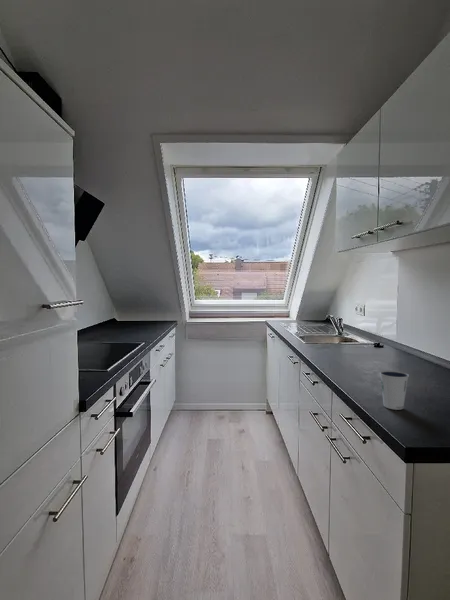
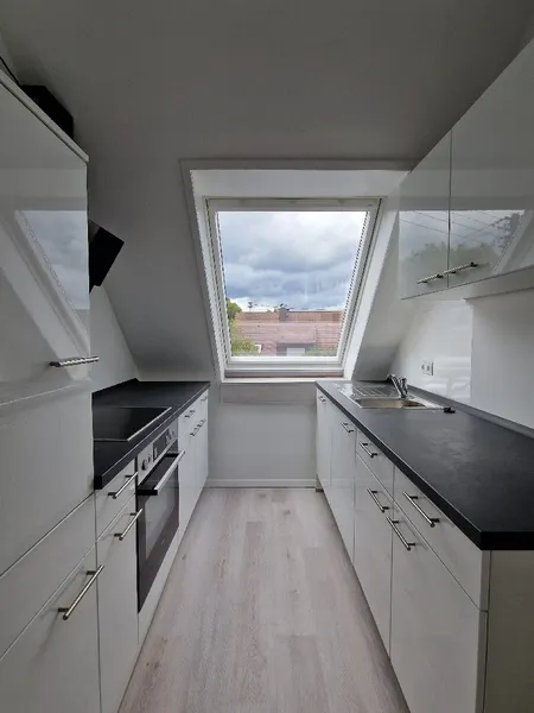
- dixie cup (393, 390)
